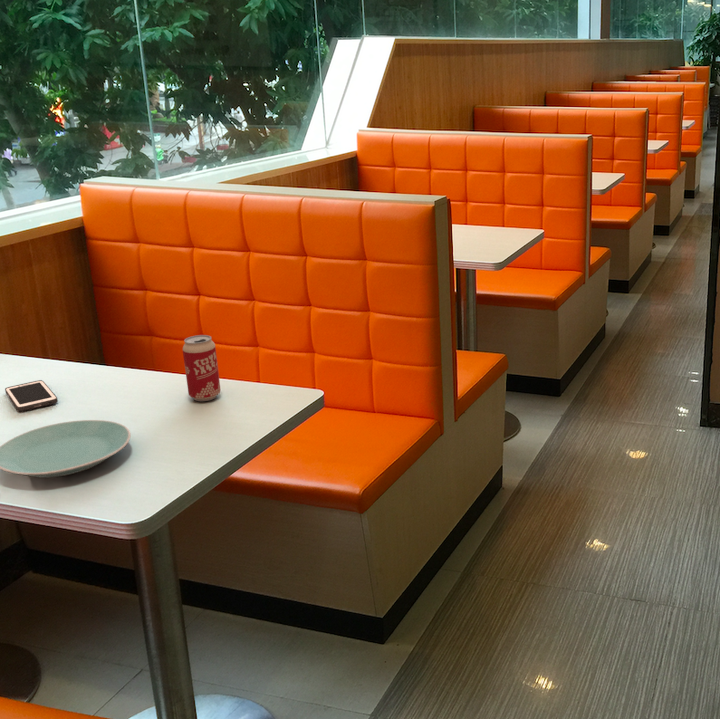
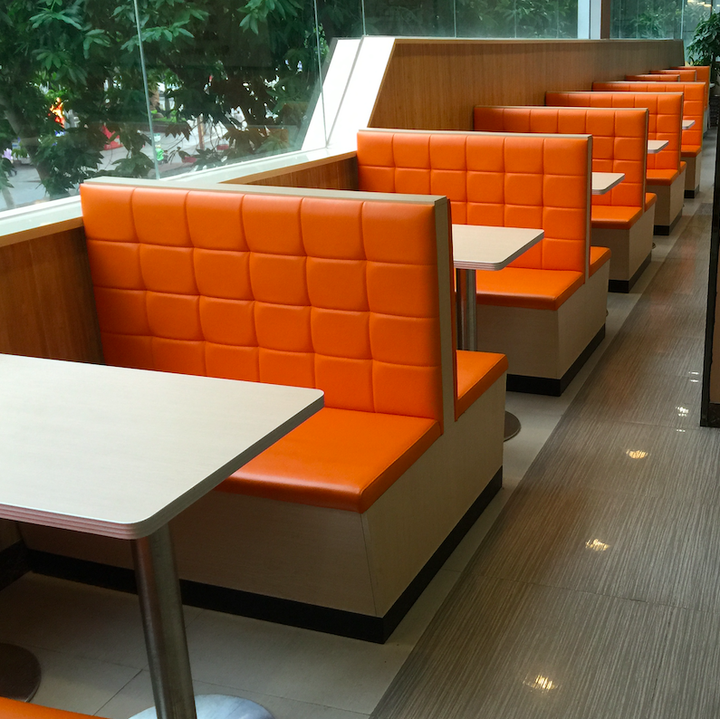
- beverage can (201, 368)
- plate (63, 451)
- cell phone (30, 395)
